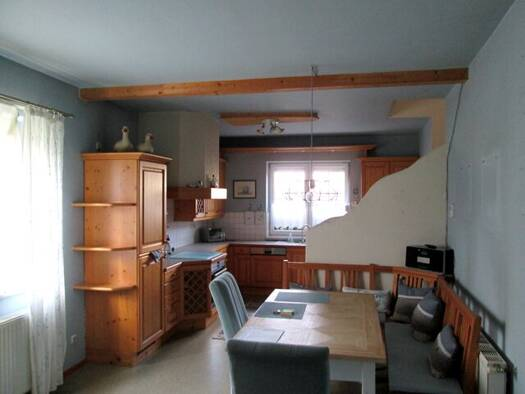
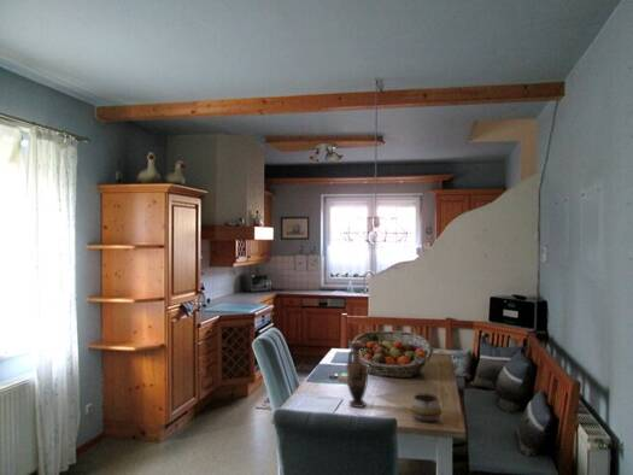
+ decorative bowl (426, 407)
+ fruit basket (391, 353)
+ vase (357, 374)
